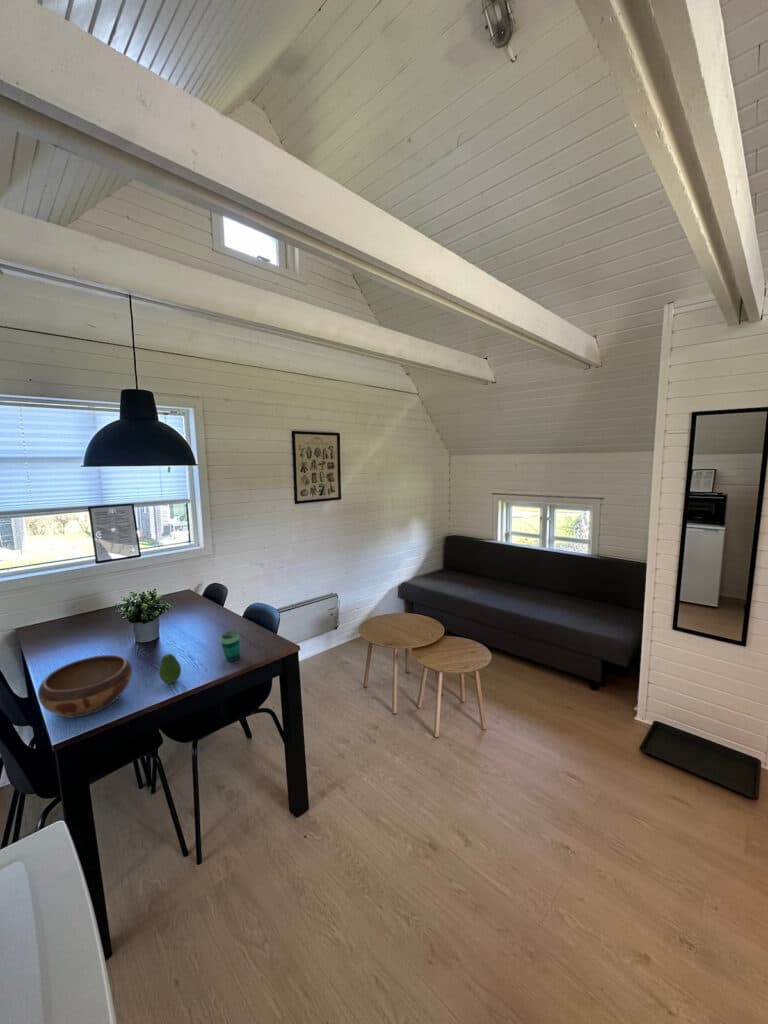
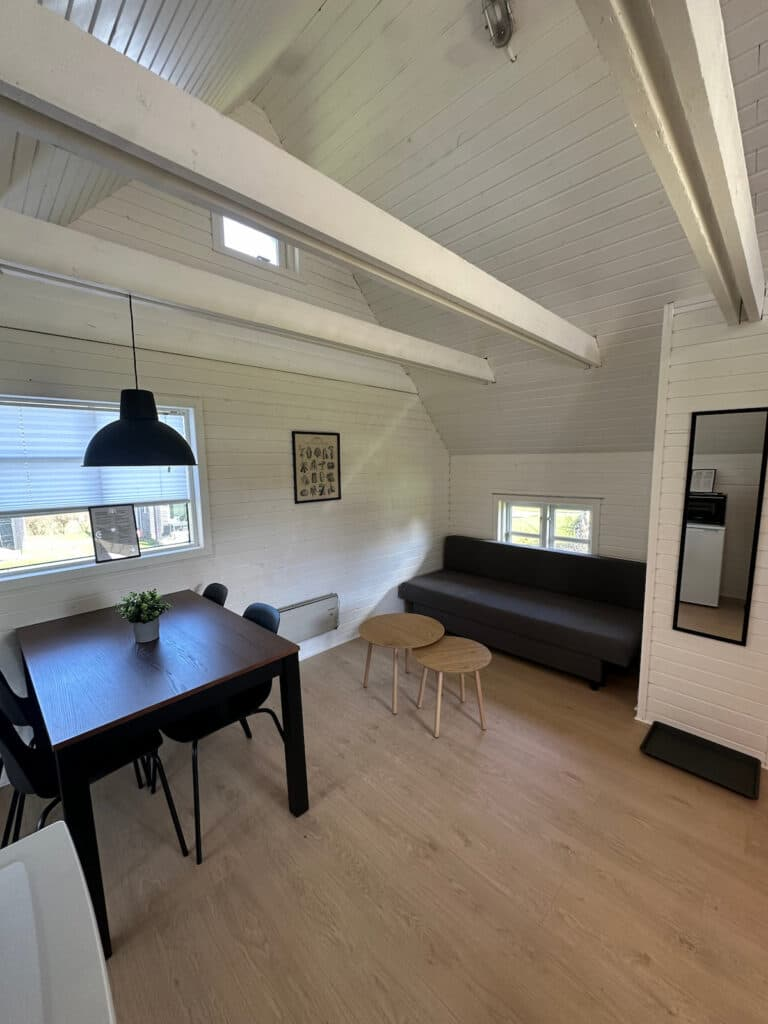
- decorative bowl (88, 688)
- fruit (170, 668)
- cup (230, 646)
